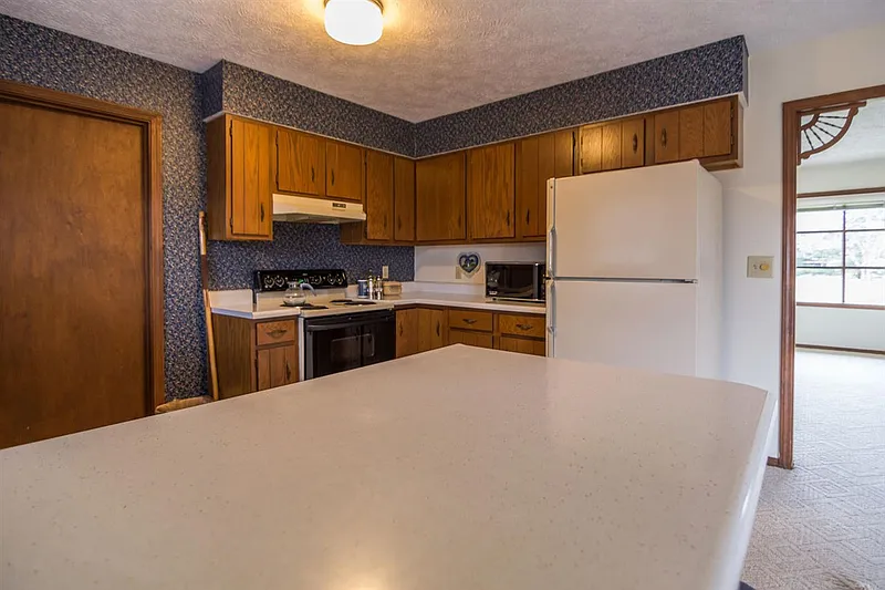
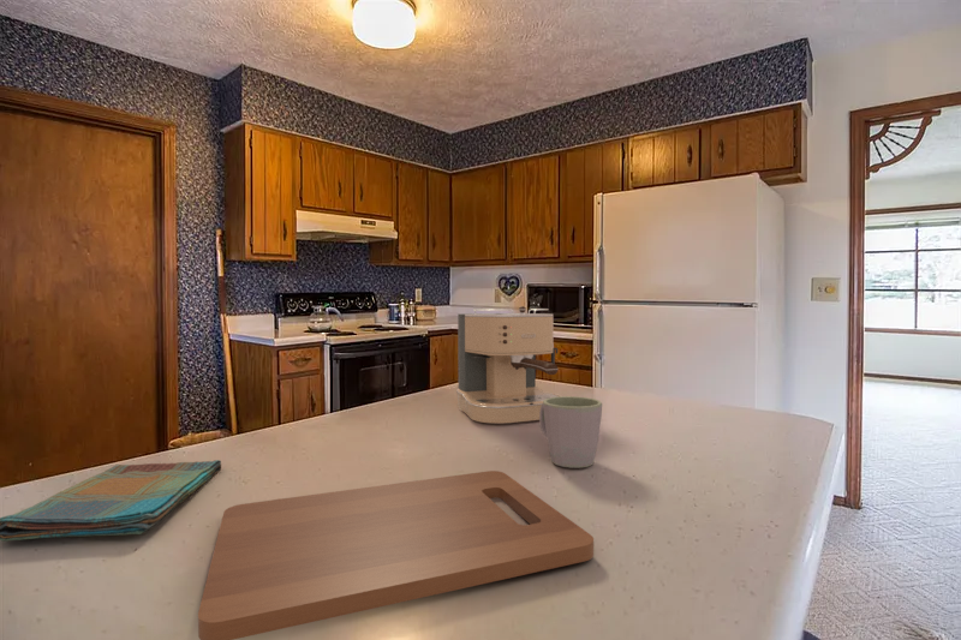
+ cutting board (396, 530)
+ coffee maker (512, 359)
+ mug (565, 429)
+ dish towel (125, 491)
